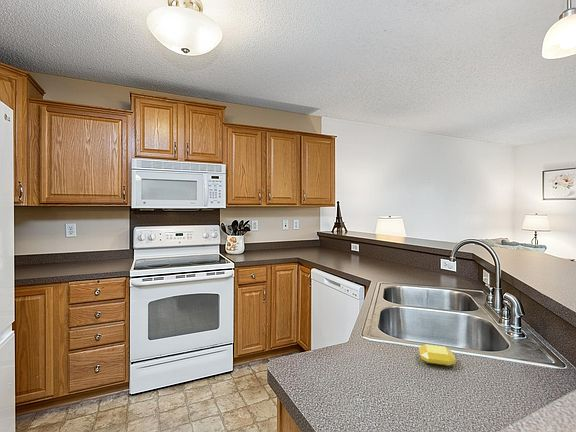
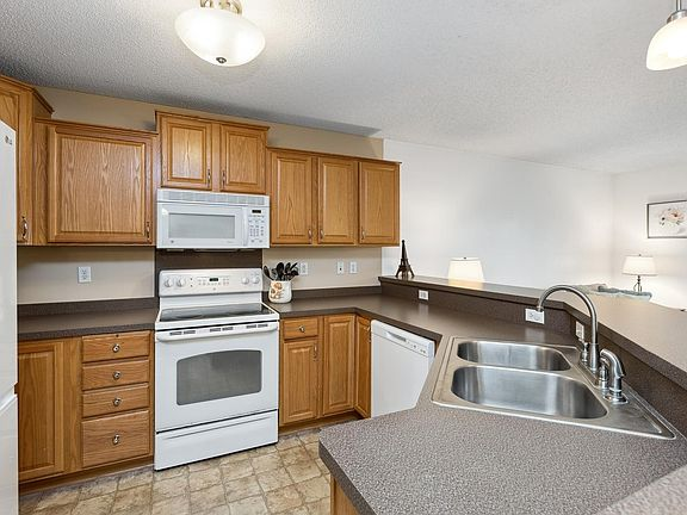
- soap bar (436, 354)
